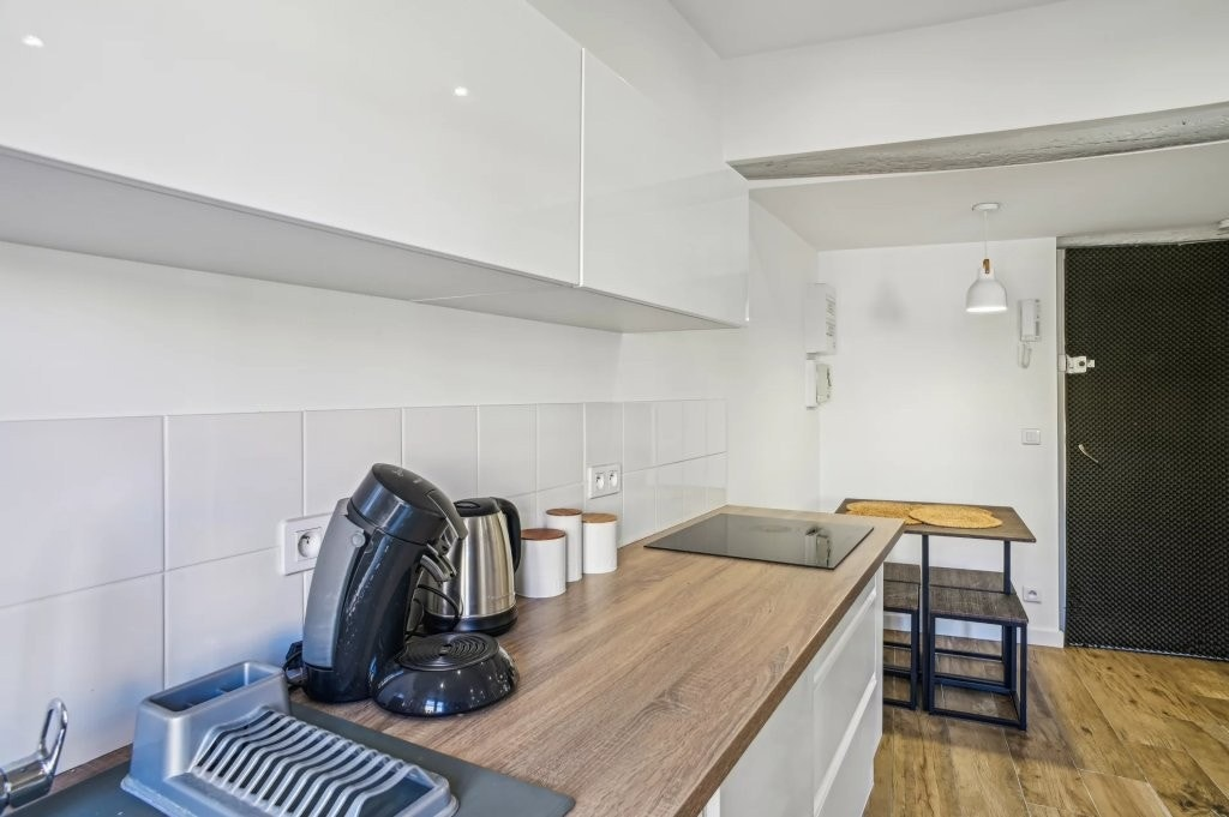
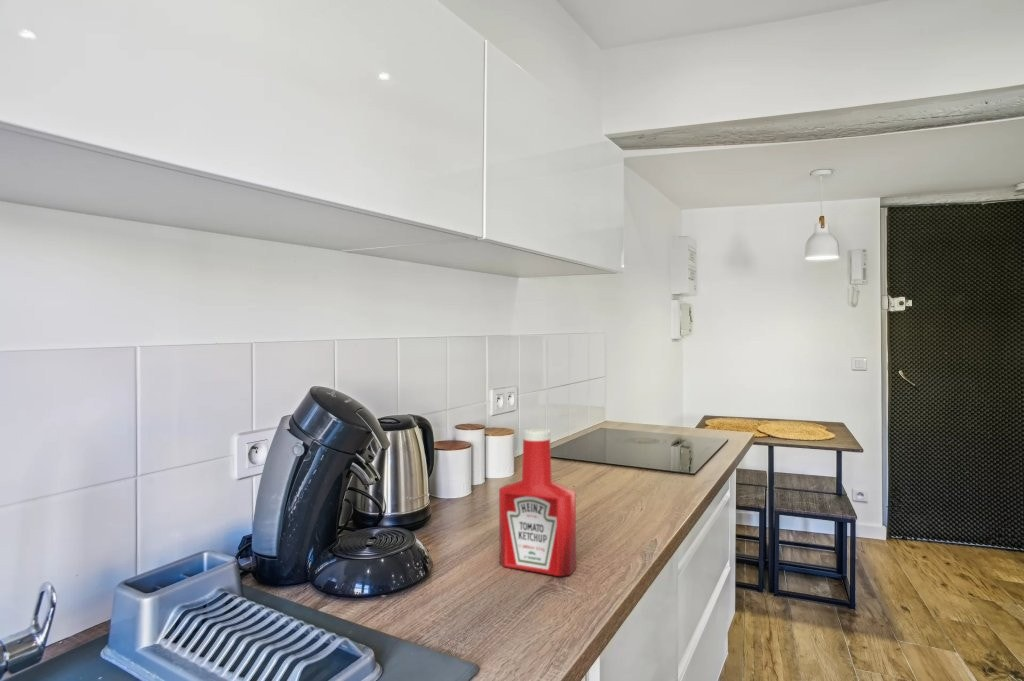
+ soap bottle (537, 497)
